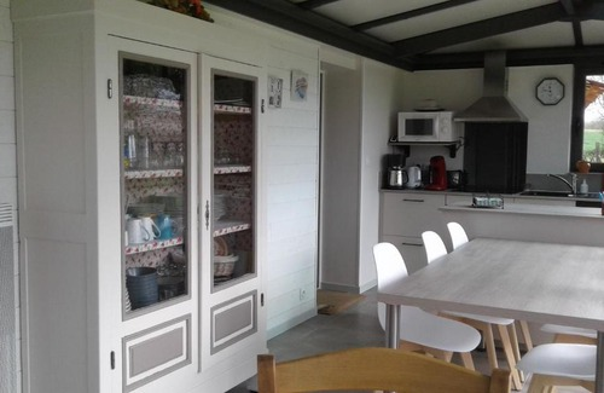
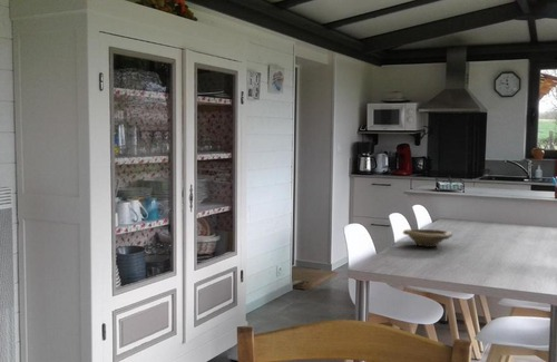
+ bowl (427, 237)
